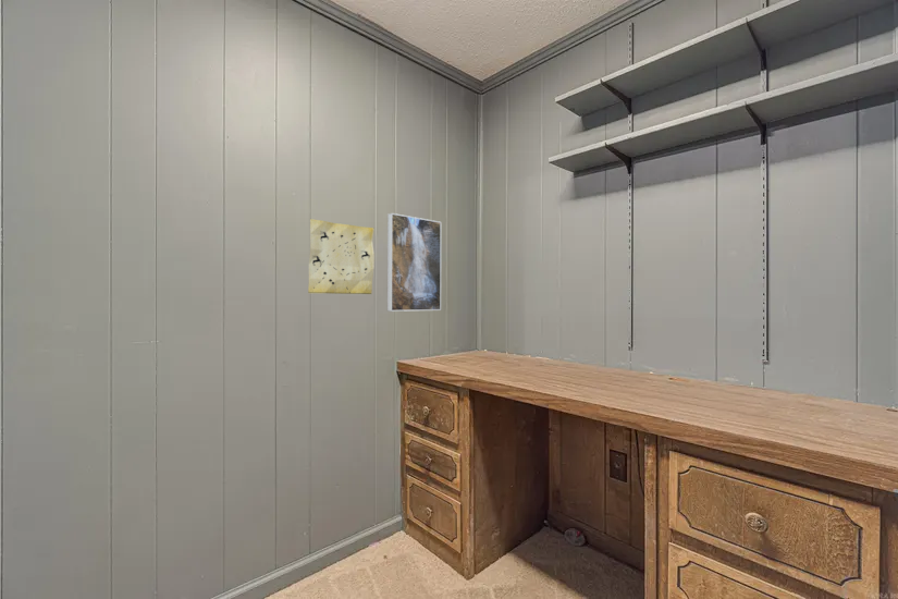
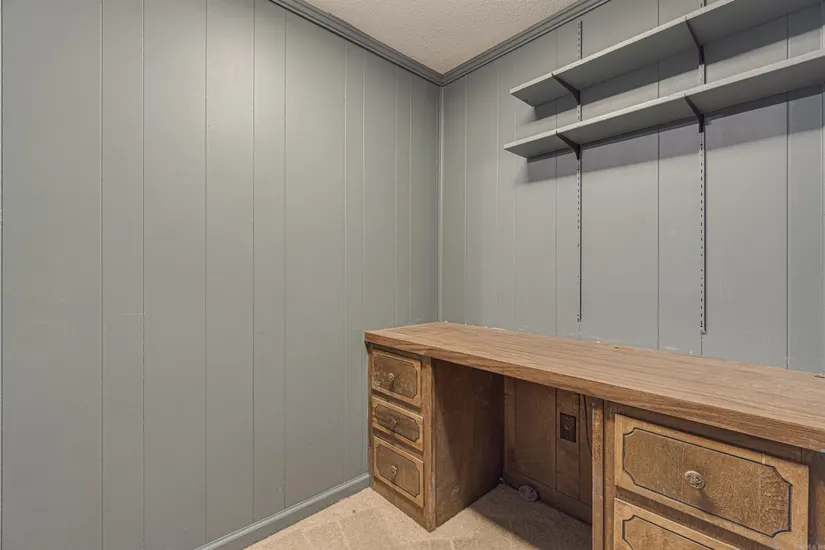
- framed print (415, 264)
- map (343, 258)
